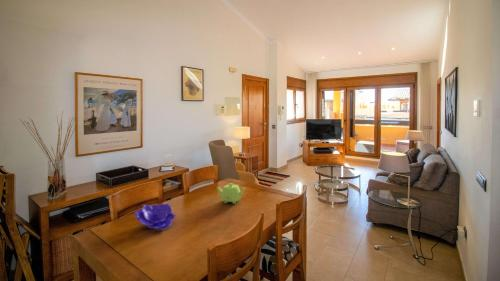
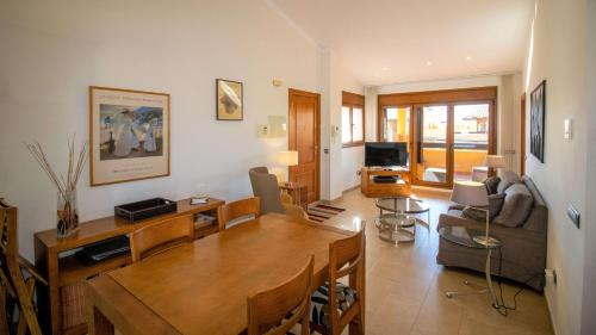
- teapot (230, 193)
- decorative bowl (155, 215)
